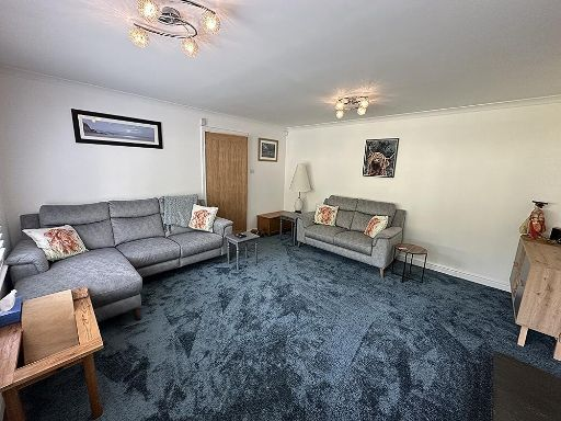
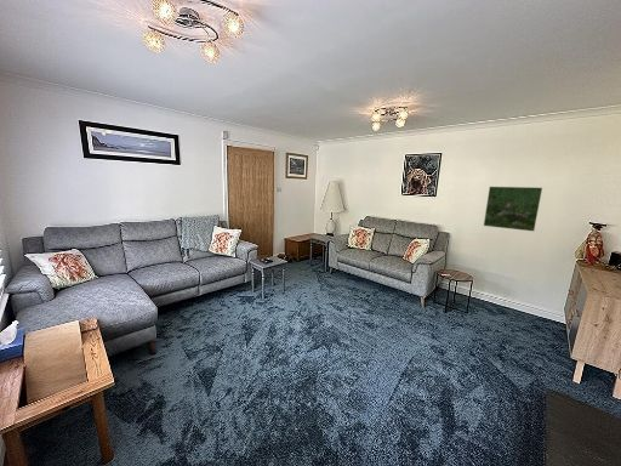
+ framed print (511, 208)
